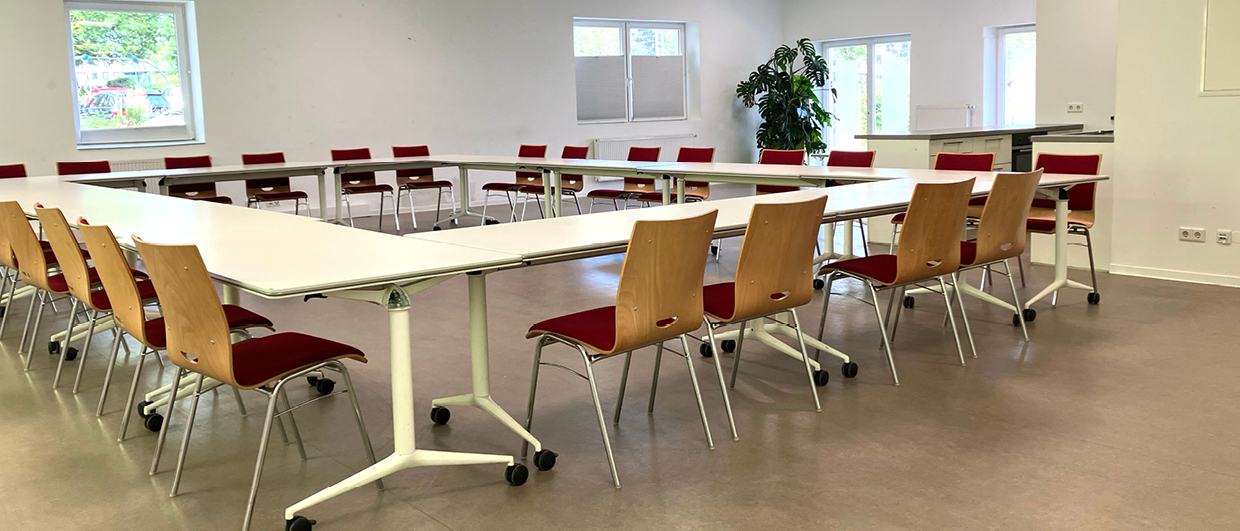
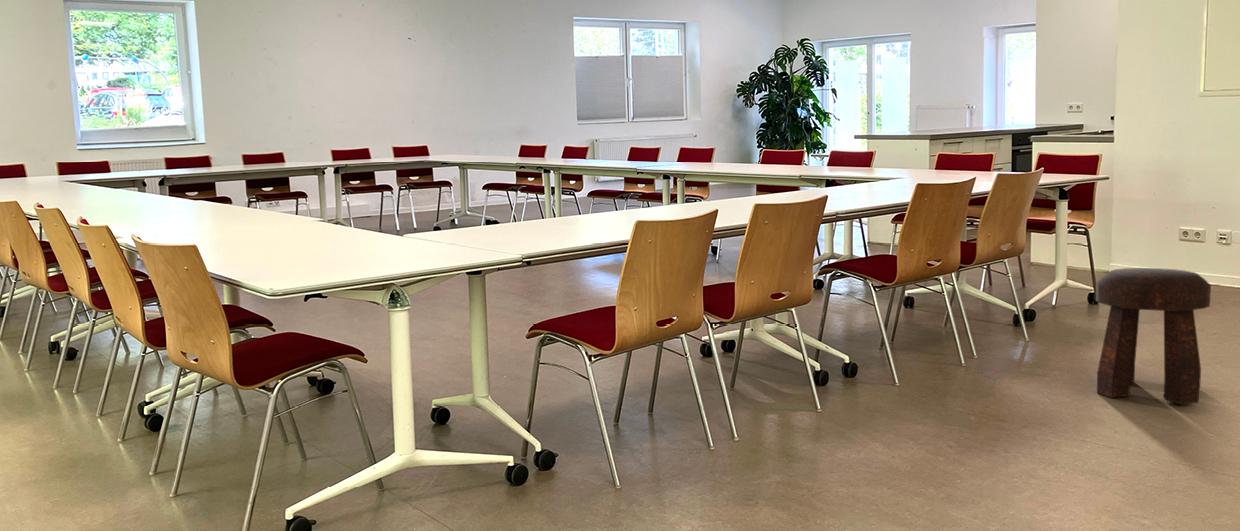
+ stool (1137, 331)
